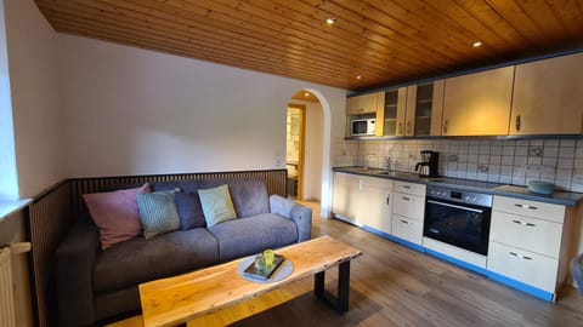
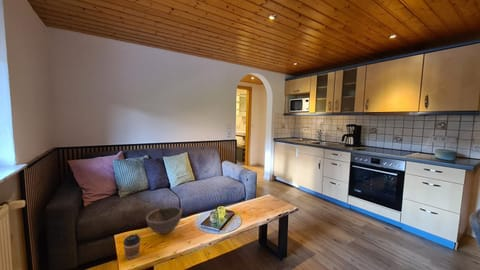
+ coffee cup (132, 245)
+ bowl (164, 222)
